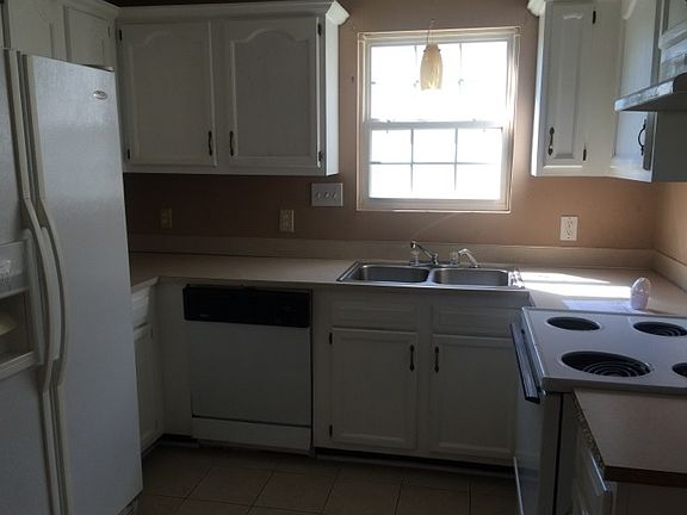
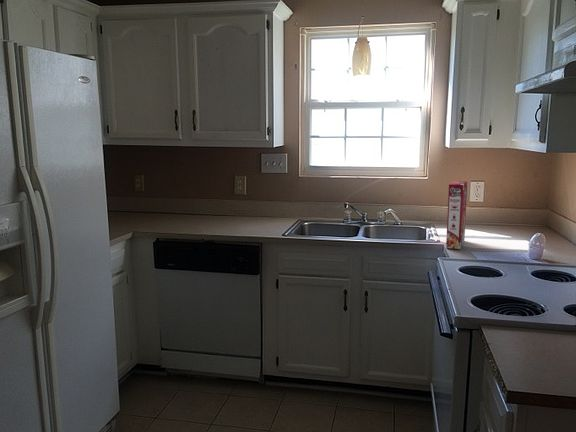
+ cereal box (457, 213)
